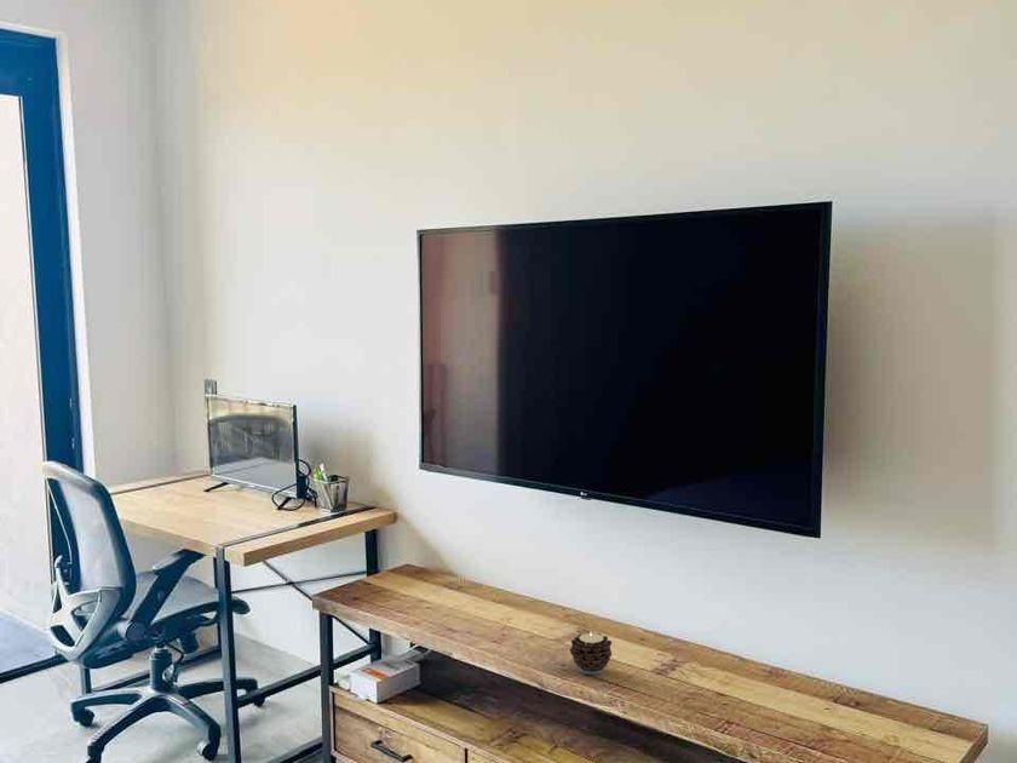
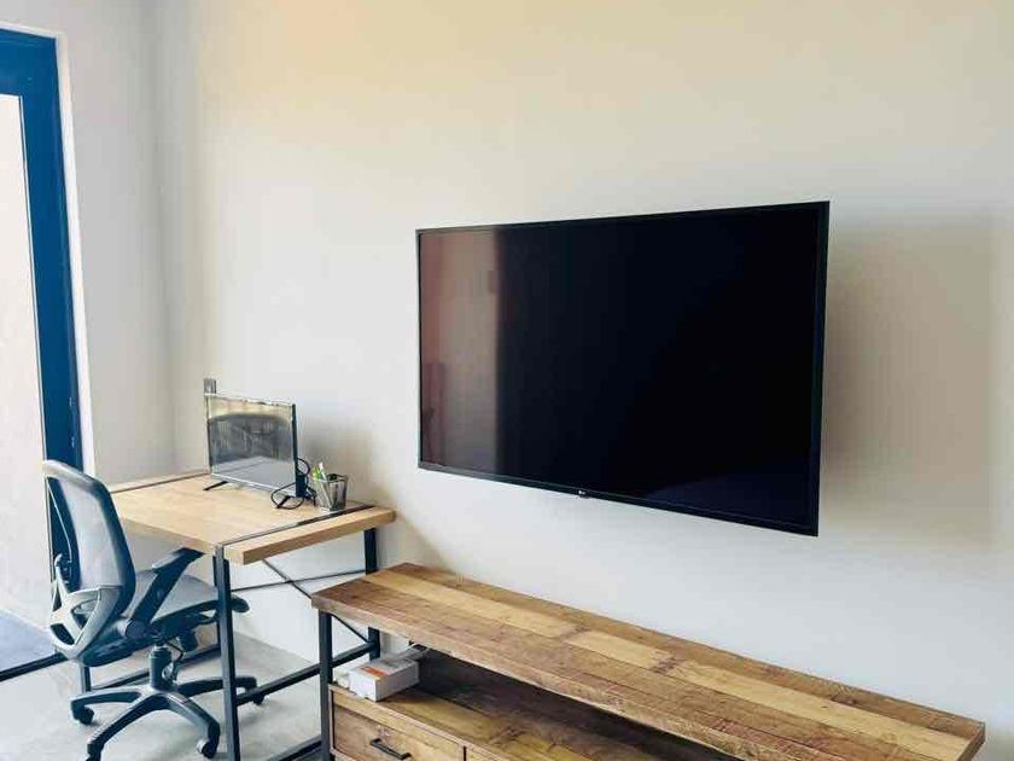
- candle (591, 649)
